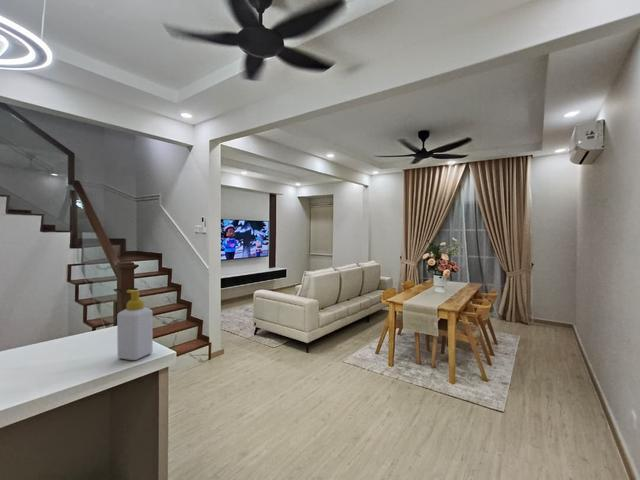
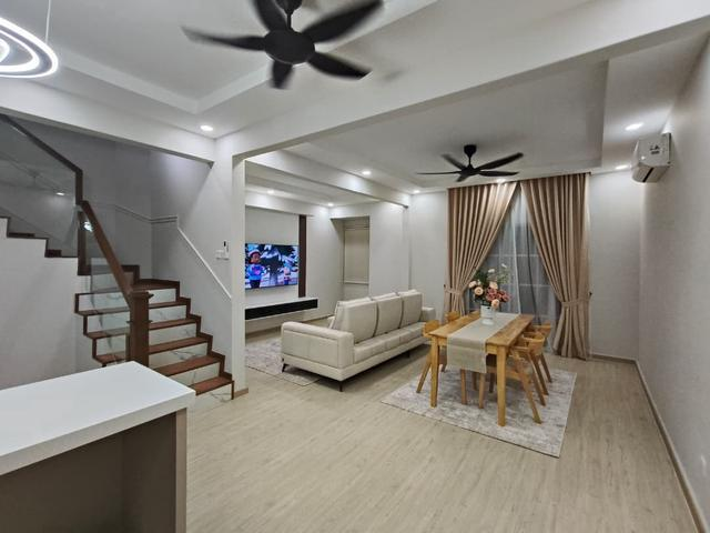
- soap bottle (135, 323)
